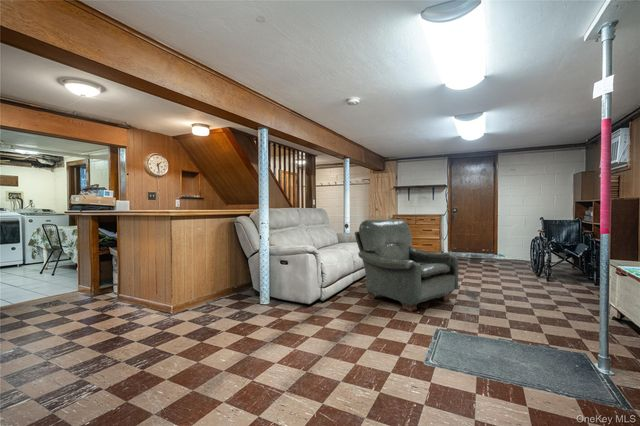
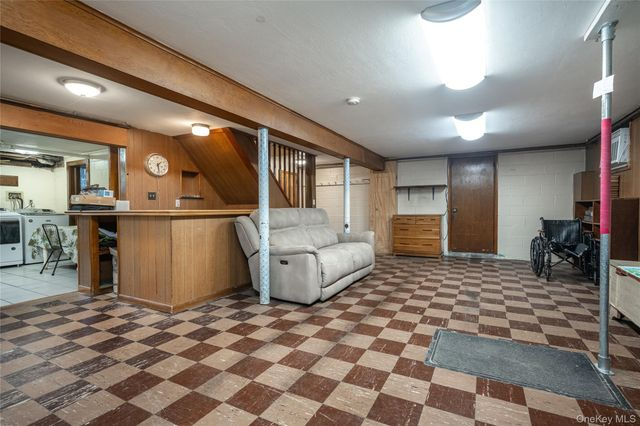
- armchair (403, 258)
